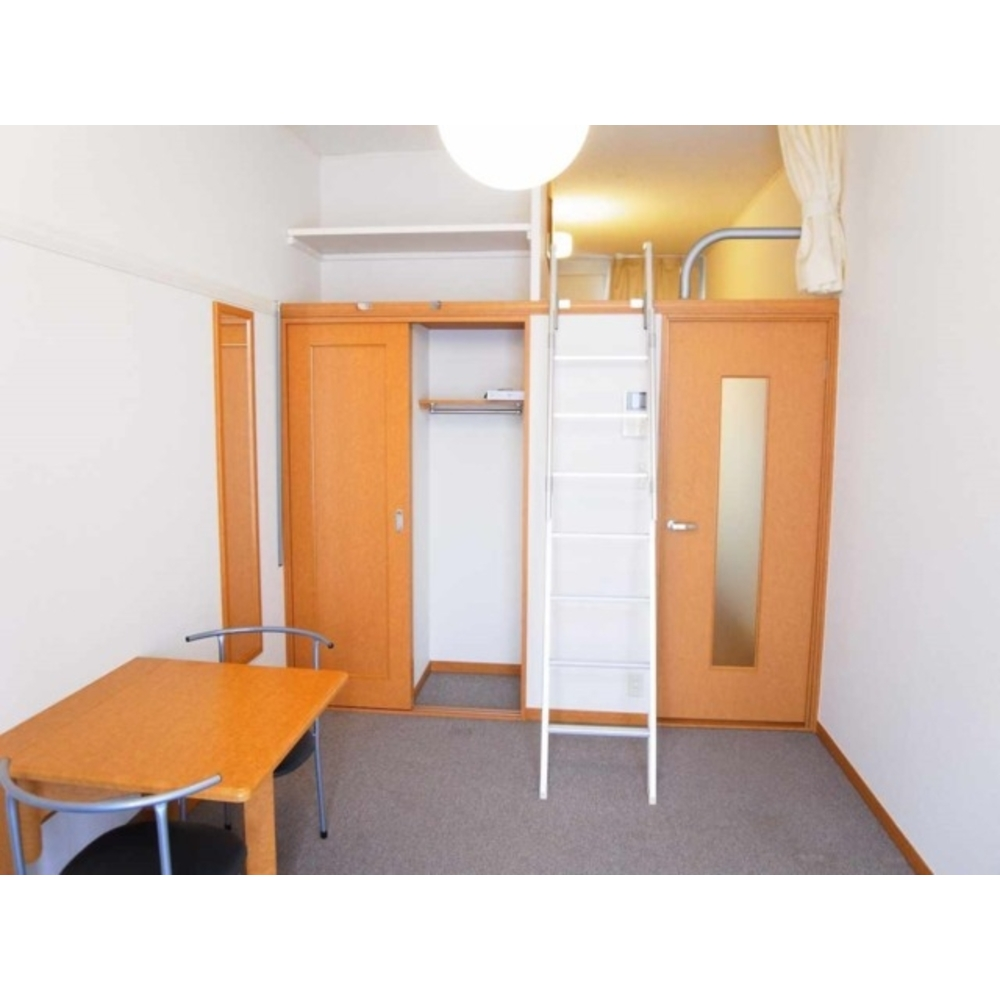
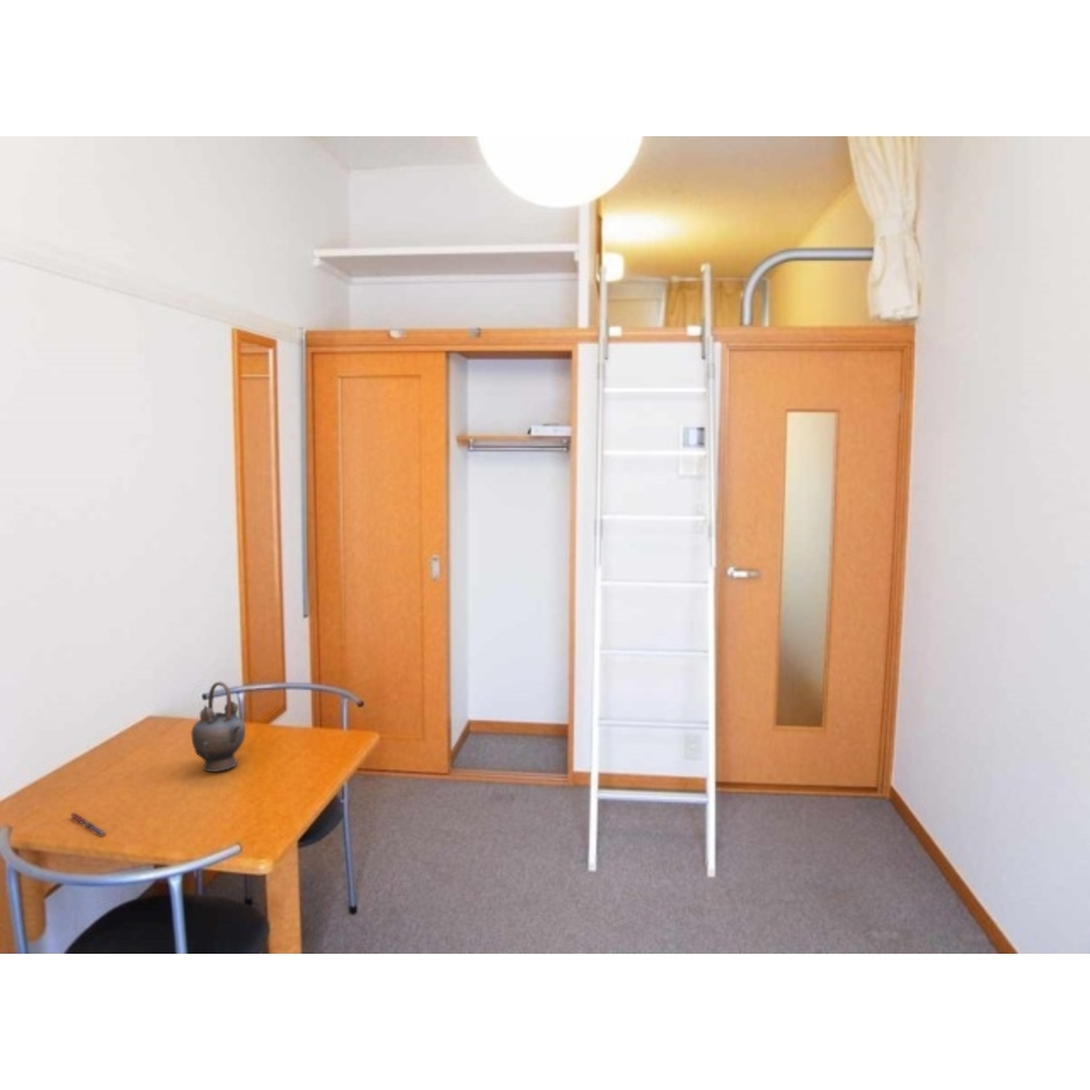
+ pen (87, 823)
+ teapot (221, 726)
